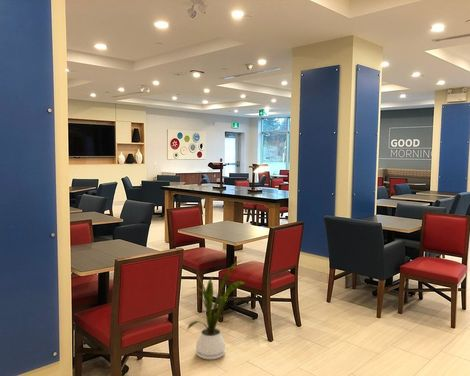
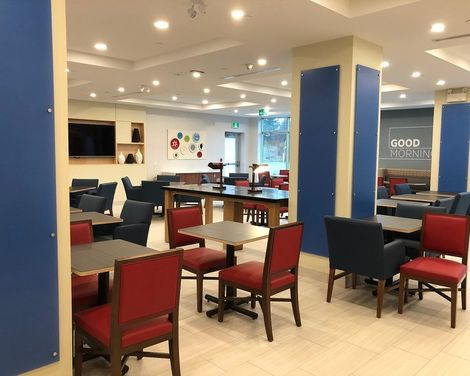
- house plant (214, 308)
